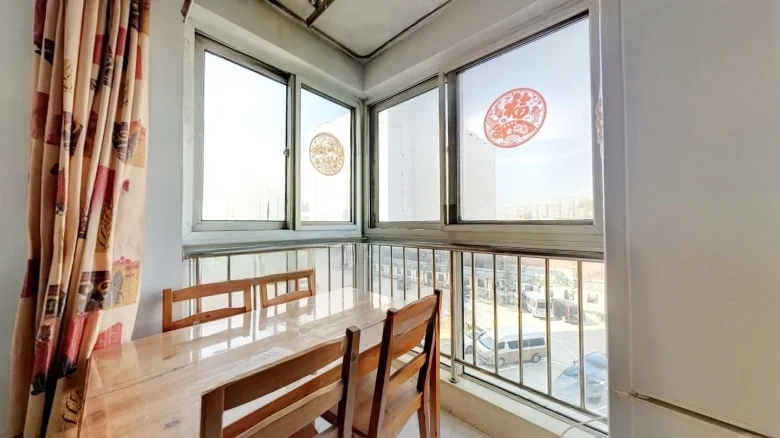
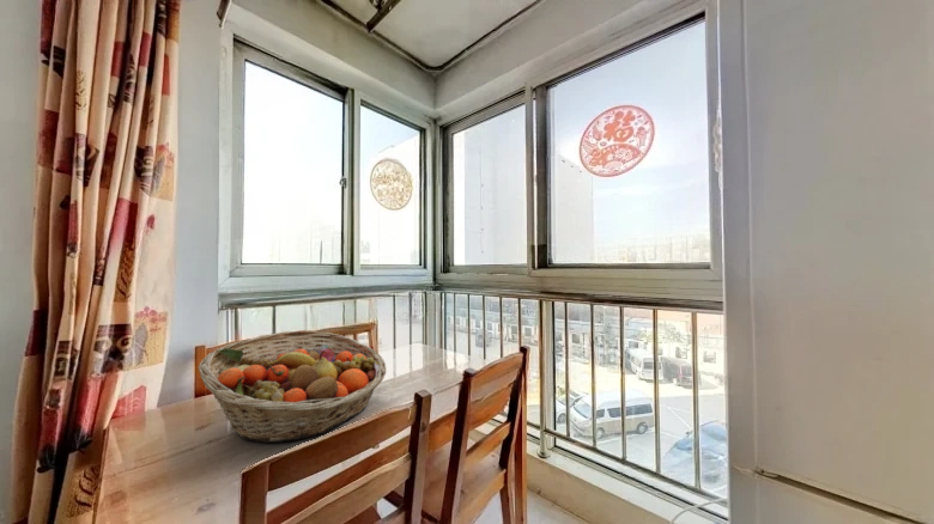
+ fruit basket (304, 376)
